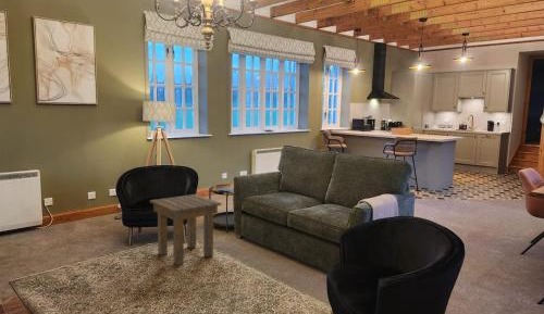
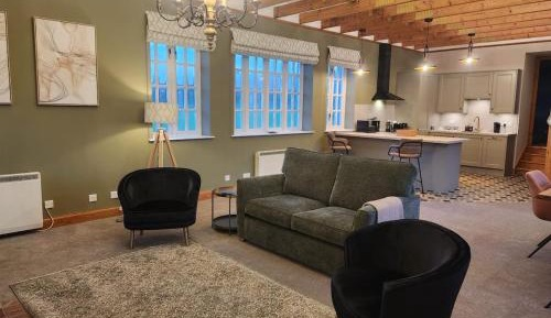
- side table (183, 228)
